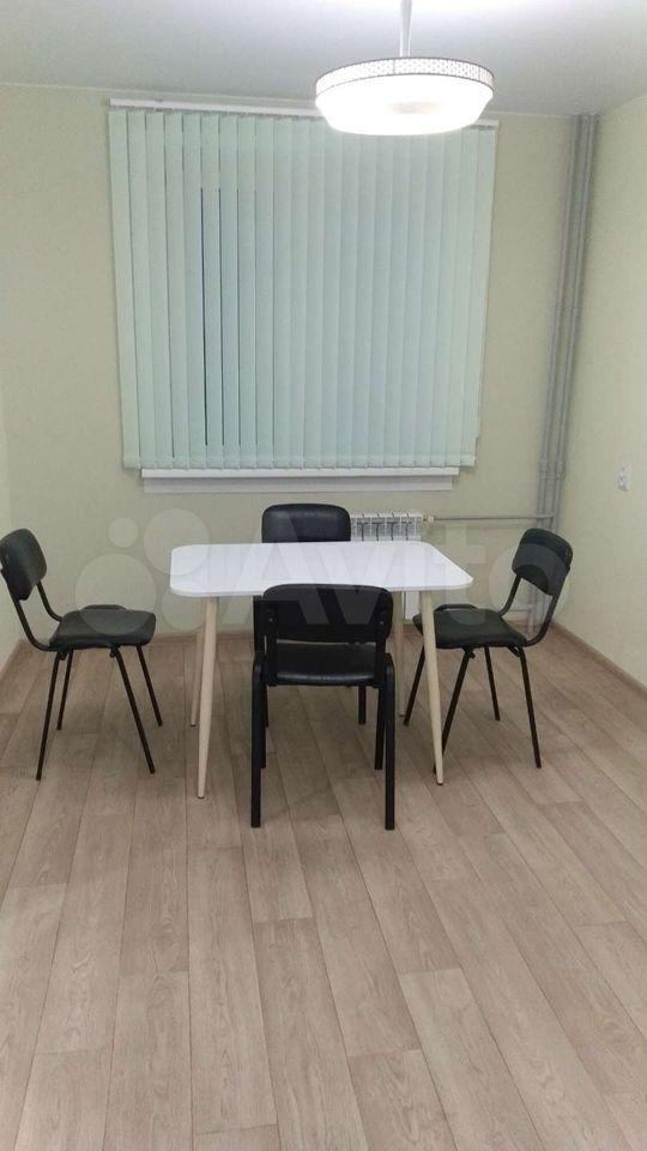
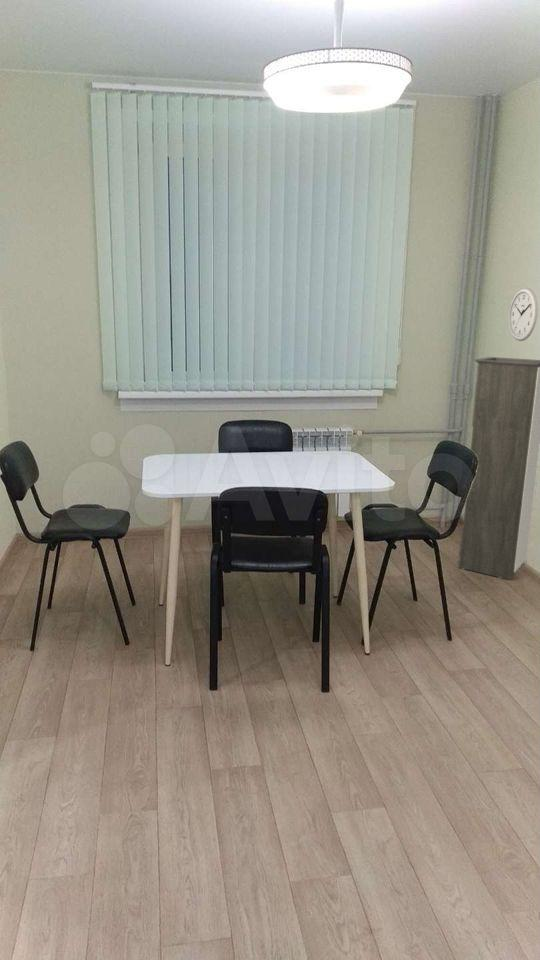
+ storage cabinet (502, 467)
+ wall clock (521, 314)
